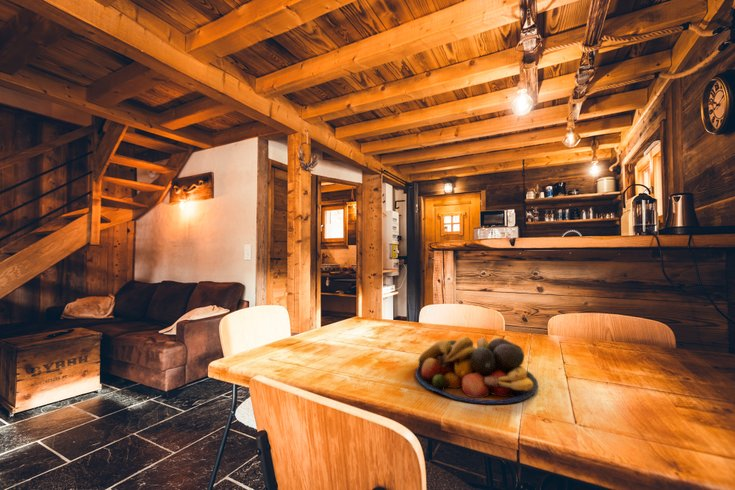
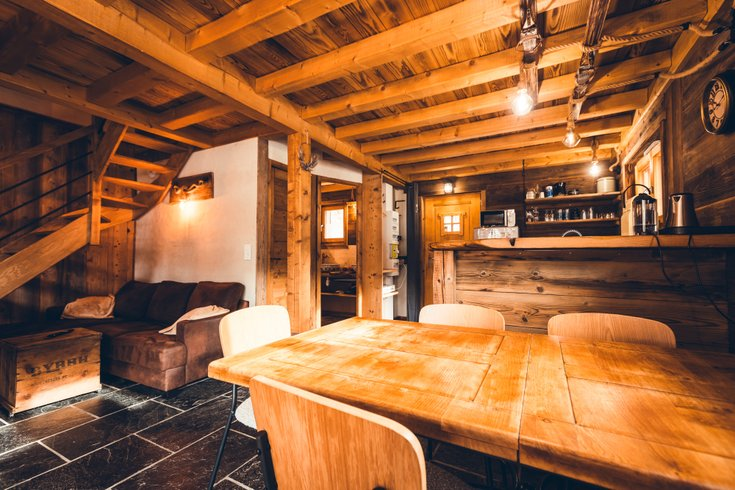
- fruit bowl (472, 356)
